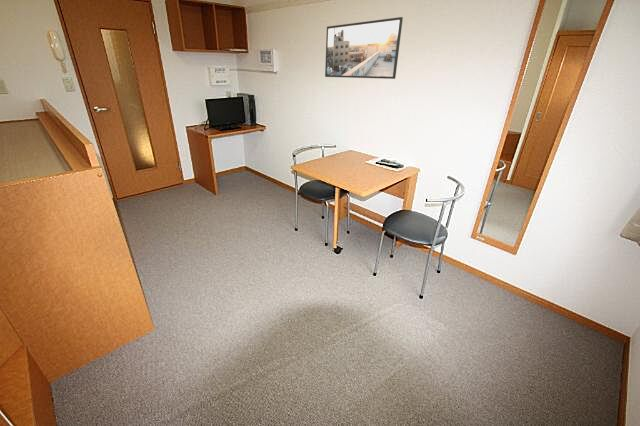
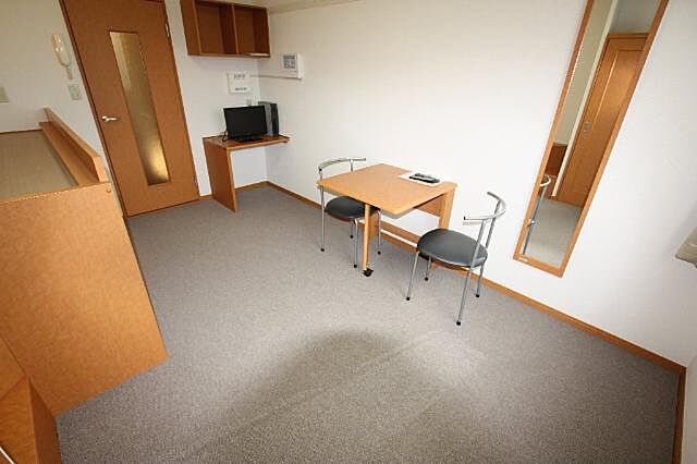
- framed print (358, 51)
